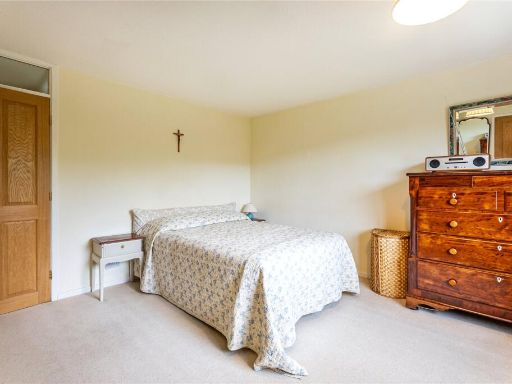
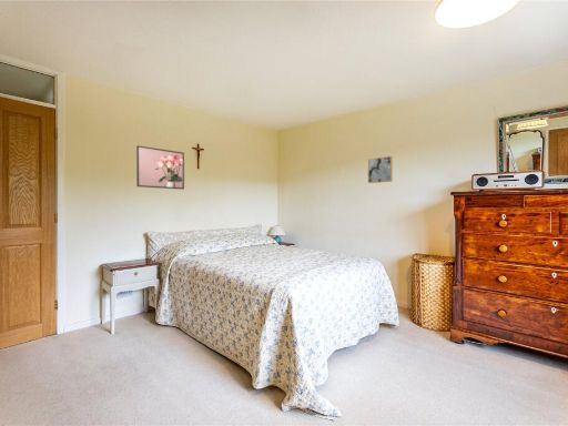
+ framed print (161, 169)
+ wall art (379, 170)
